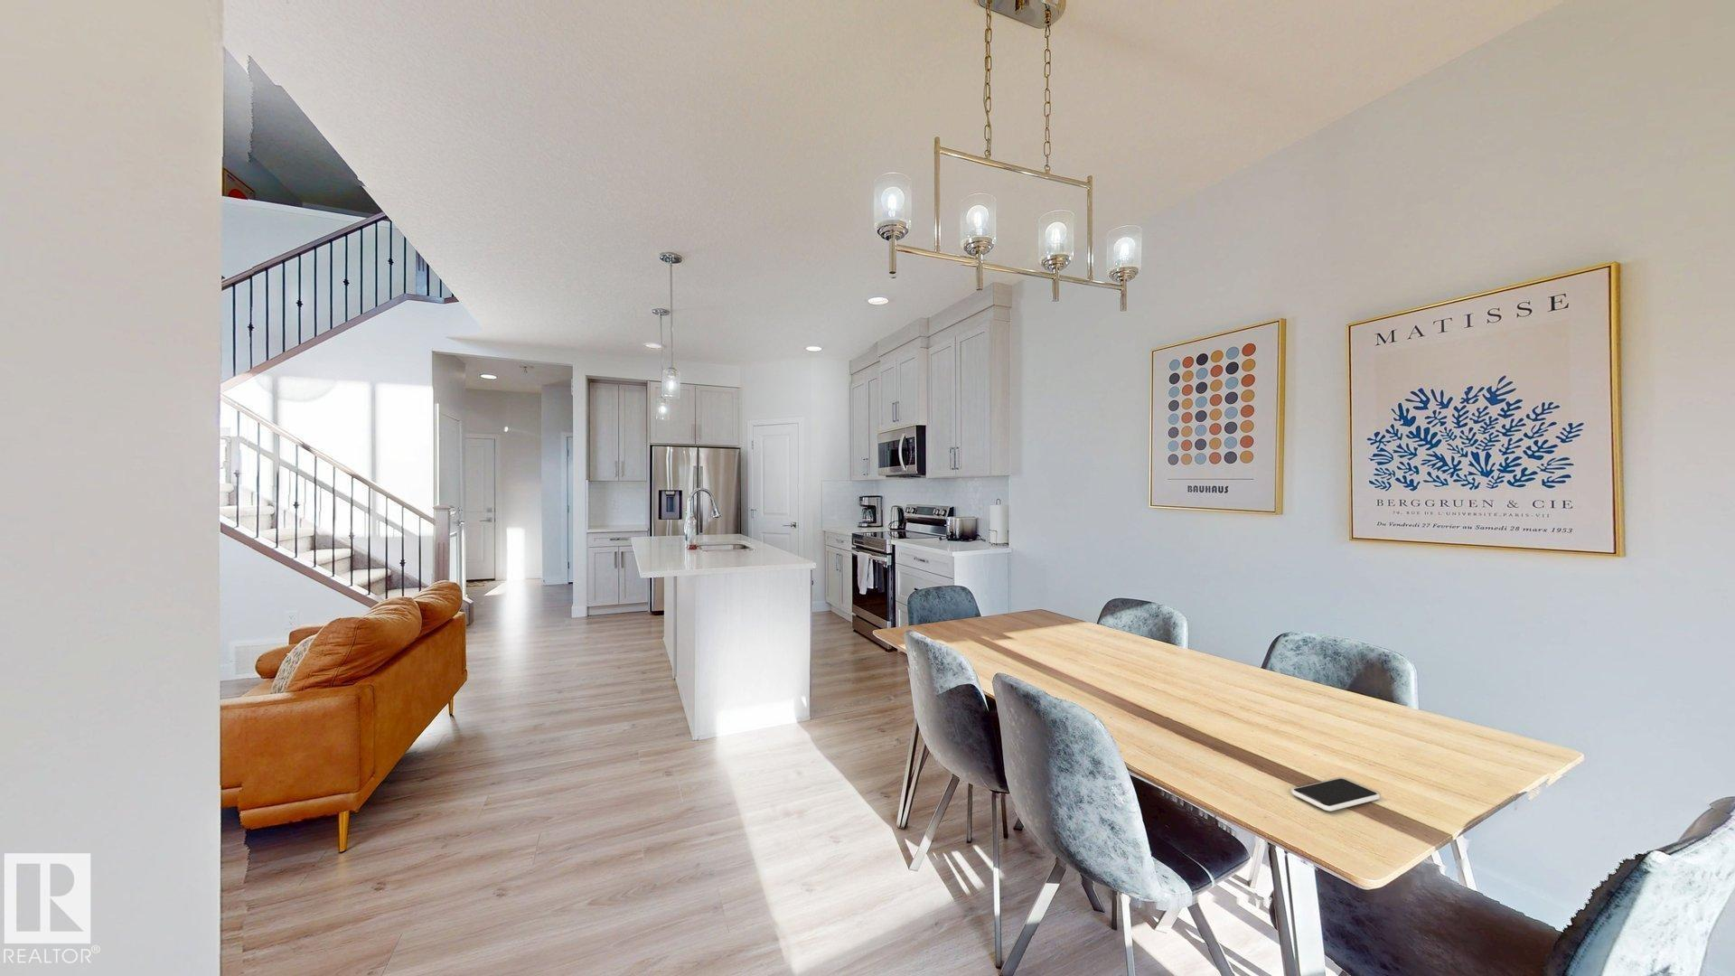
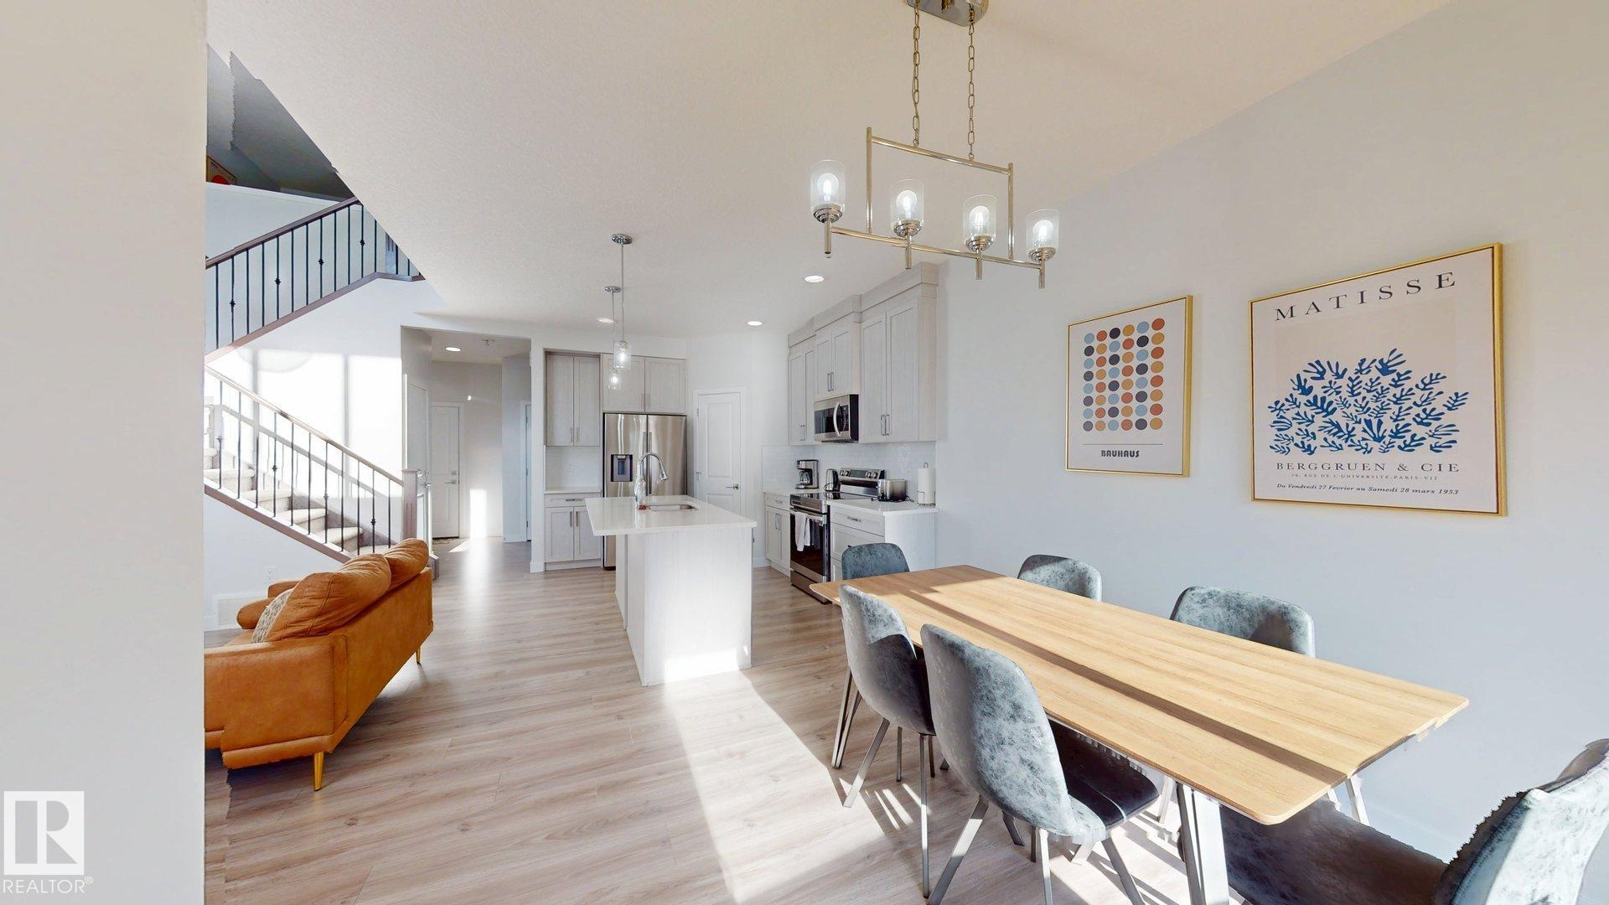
- smartphone (1335, 794)
